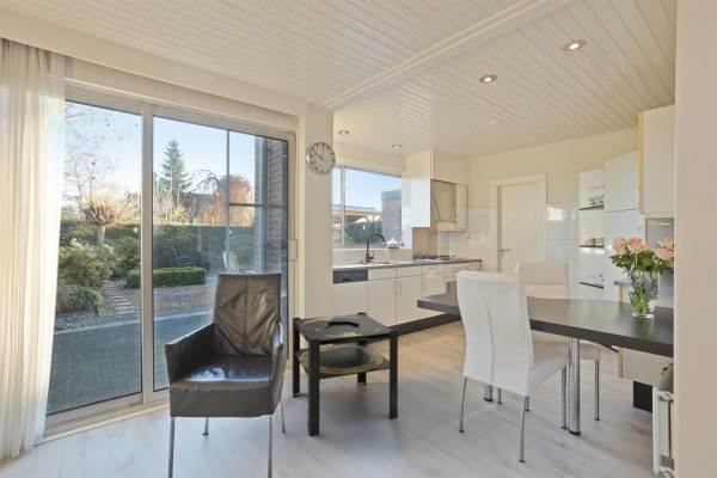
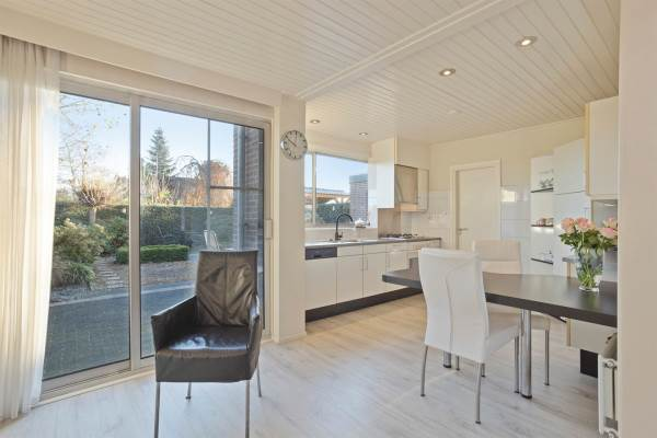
- side table (341, 363)
